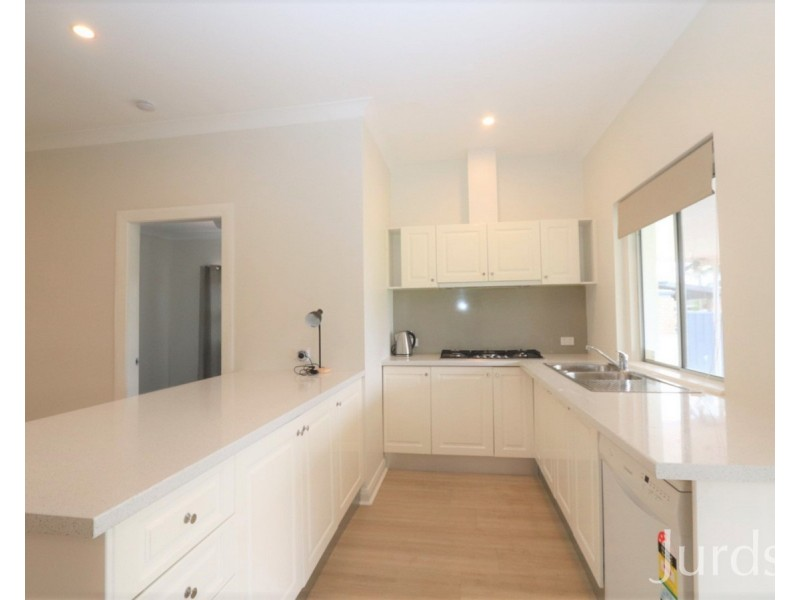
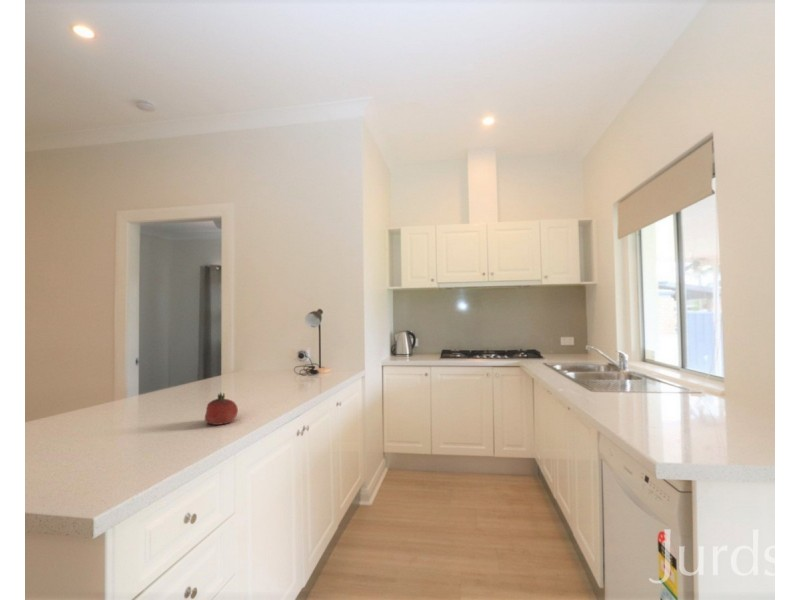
+ fruit (220, 407)
